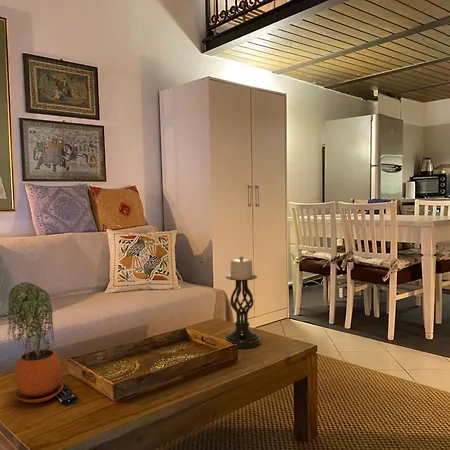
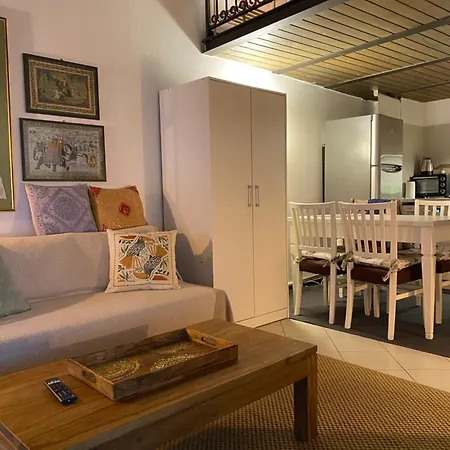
- candle holder (242, 300)
- potted plant (32, 341)
